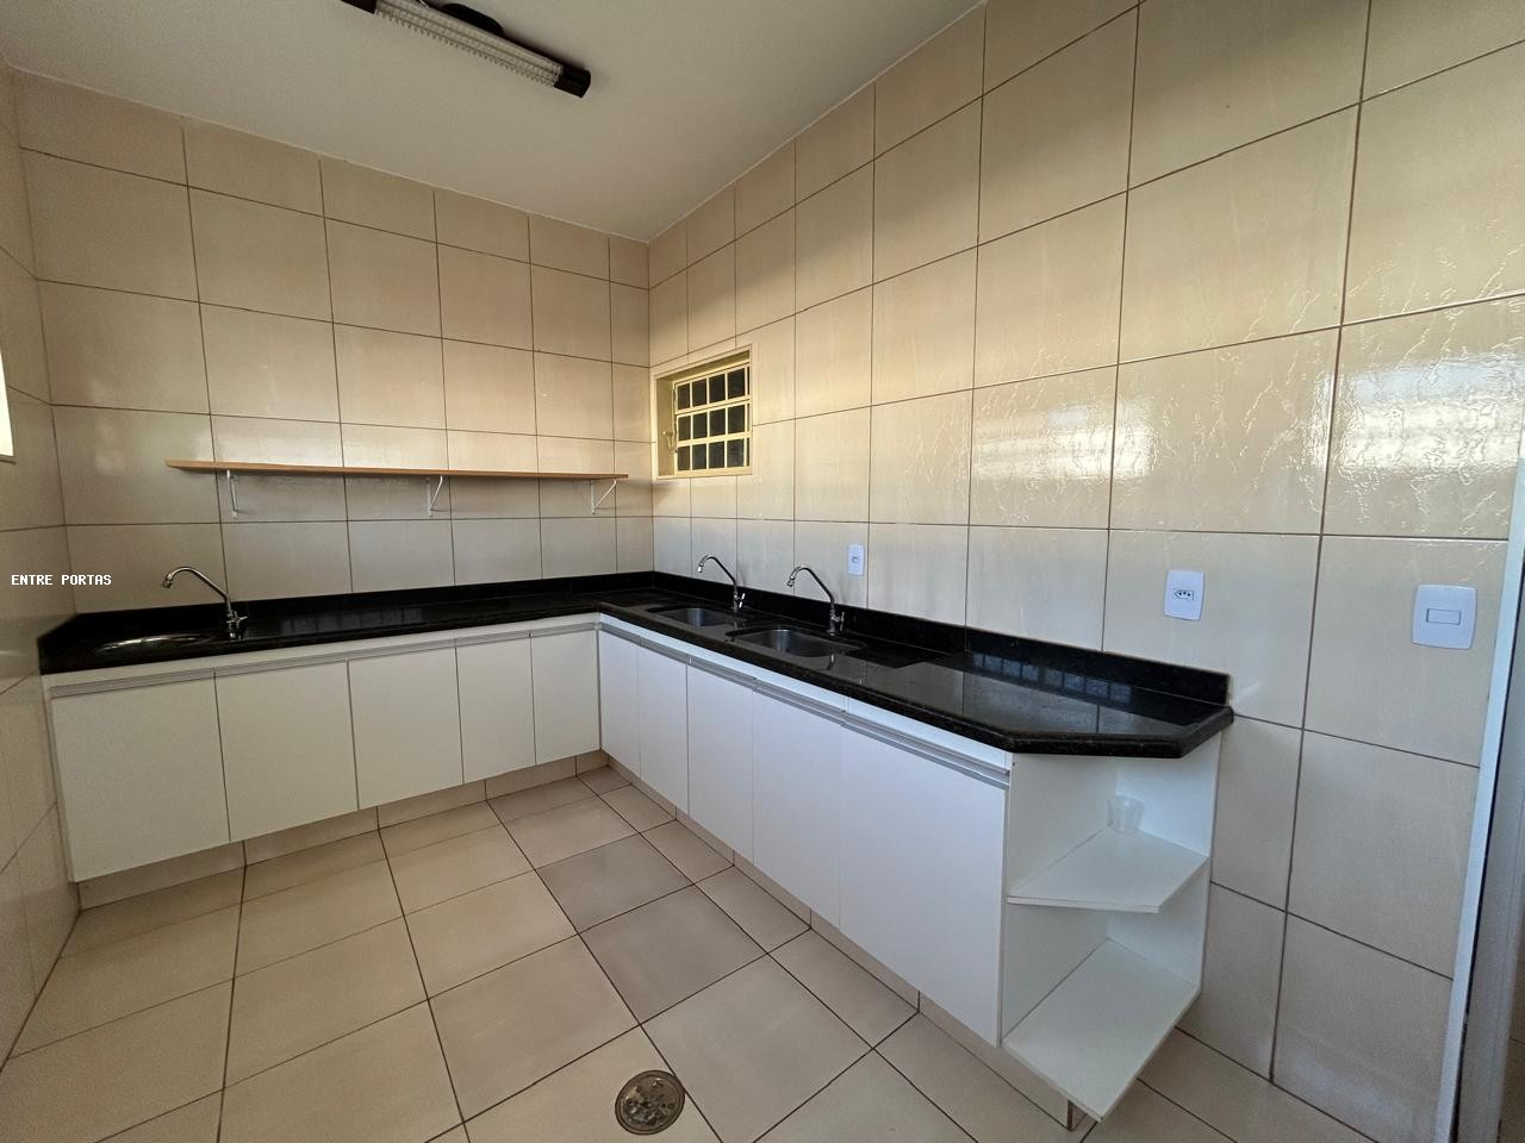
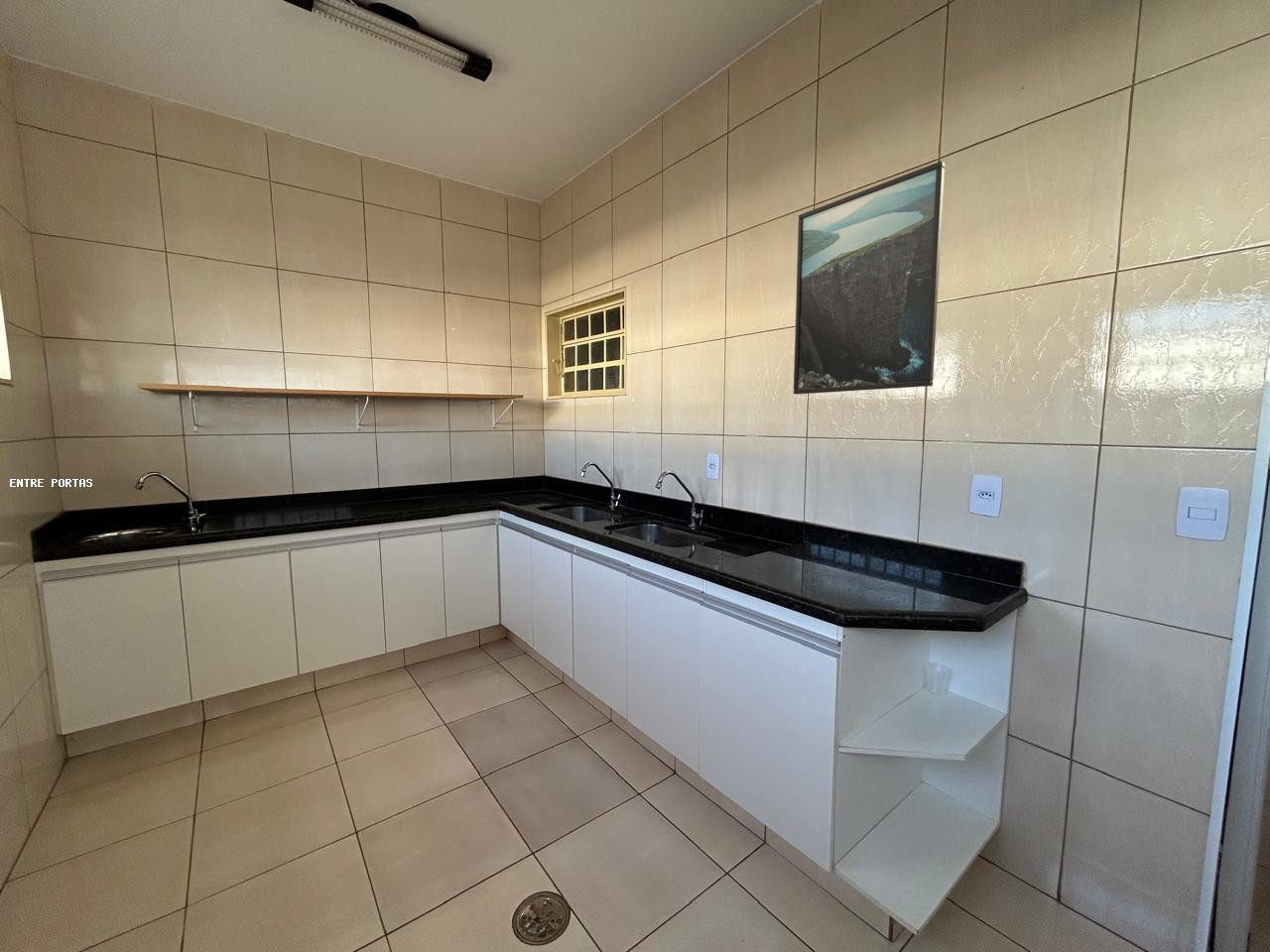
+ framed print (859, 293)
